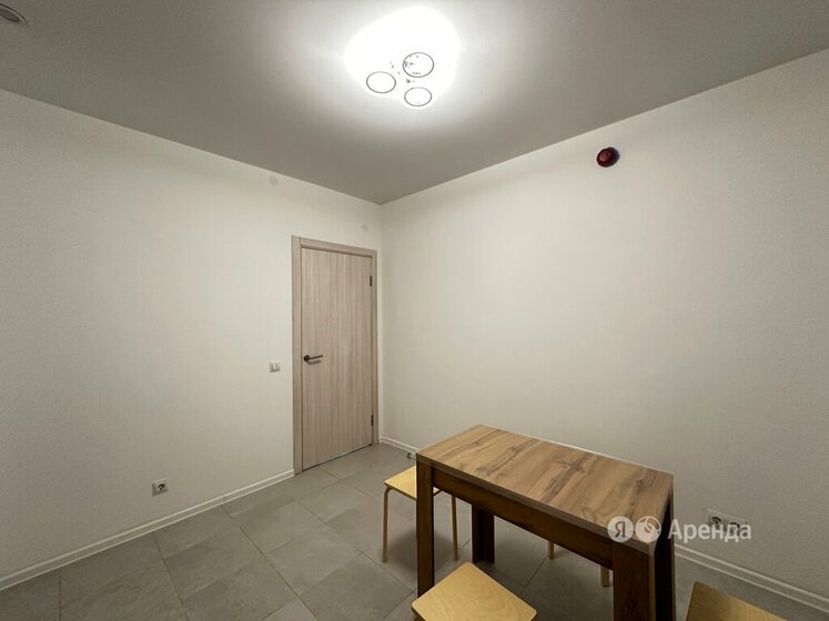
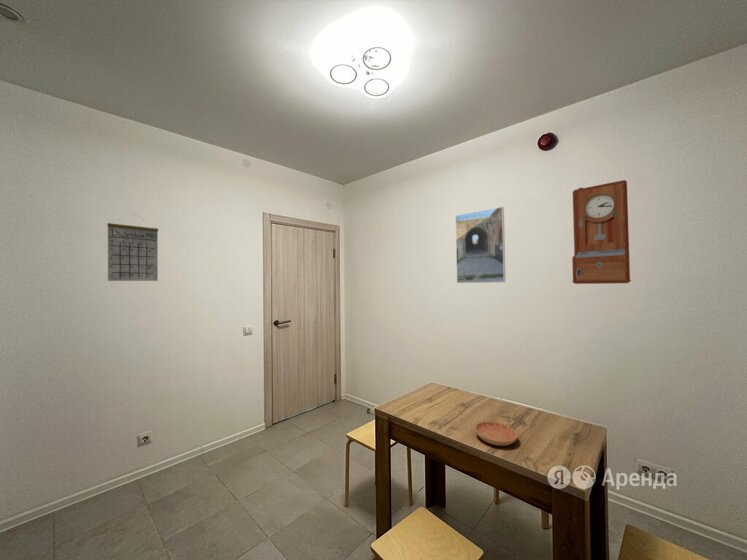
+ calendar (134, 246)
+ time clock (599, 232)
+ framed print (479, 247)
+ saucer (495, 433)
